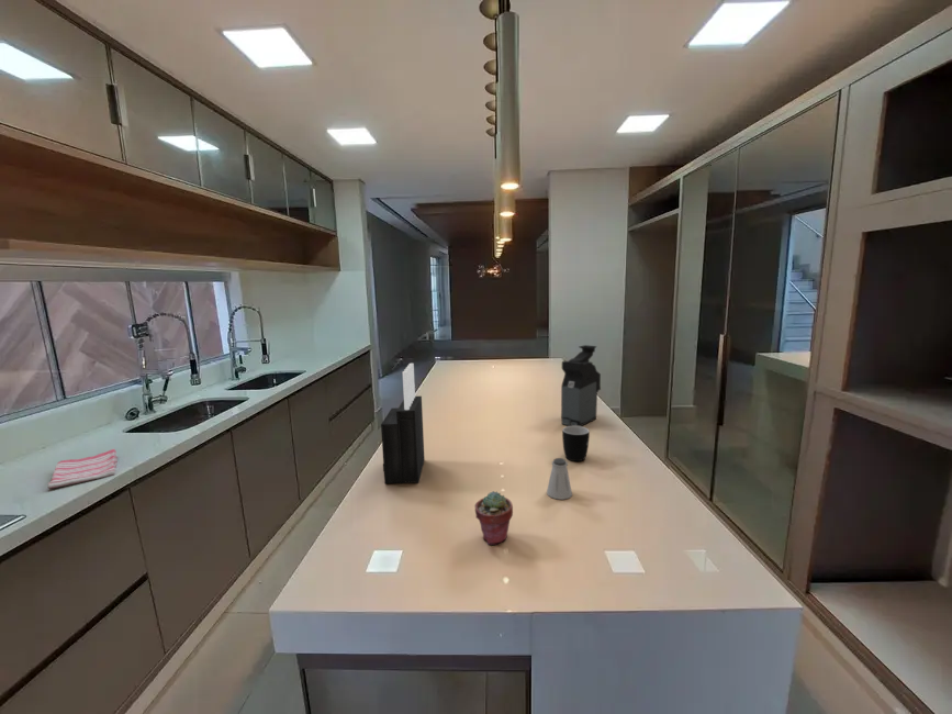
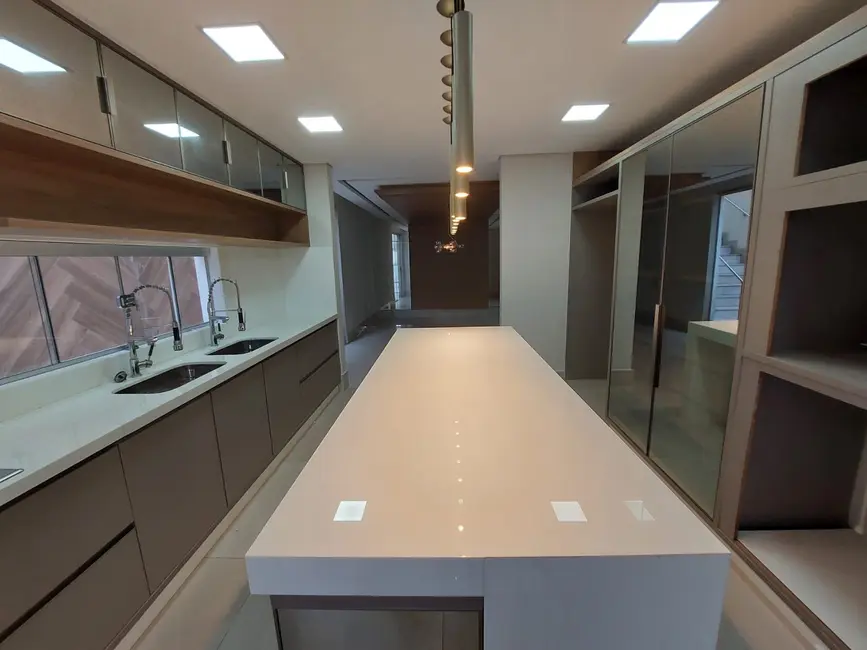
- mug (574, 442)
- saltshaker (559, 477)
- dish towel (85, 467)
- coffee maker (581, 384)
- potted succulent (494, 514)
- knife block (399, 421)
